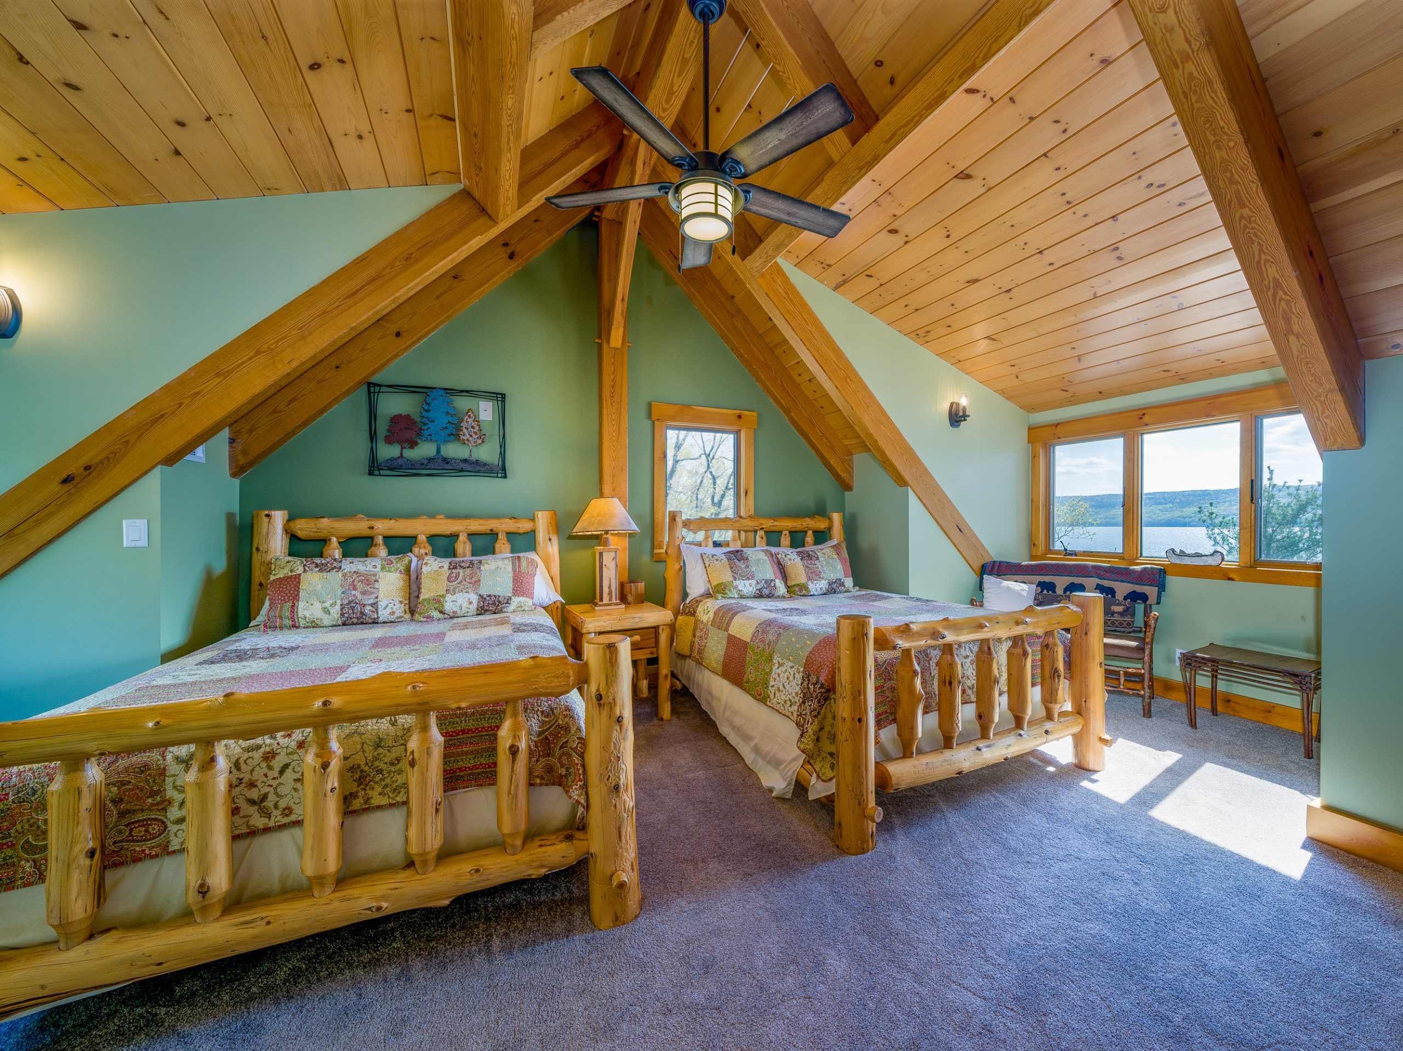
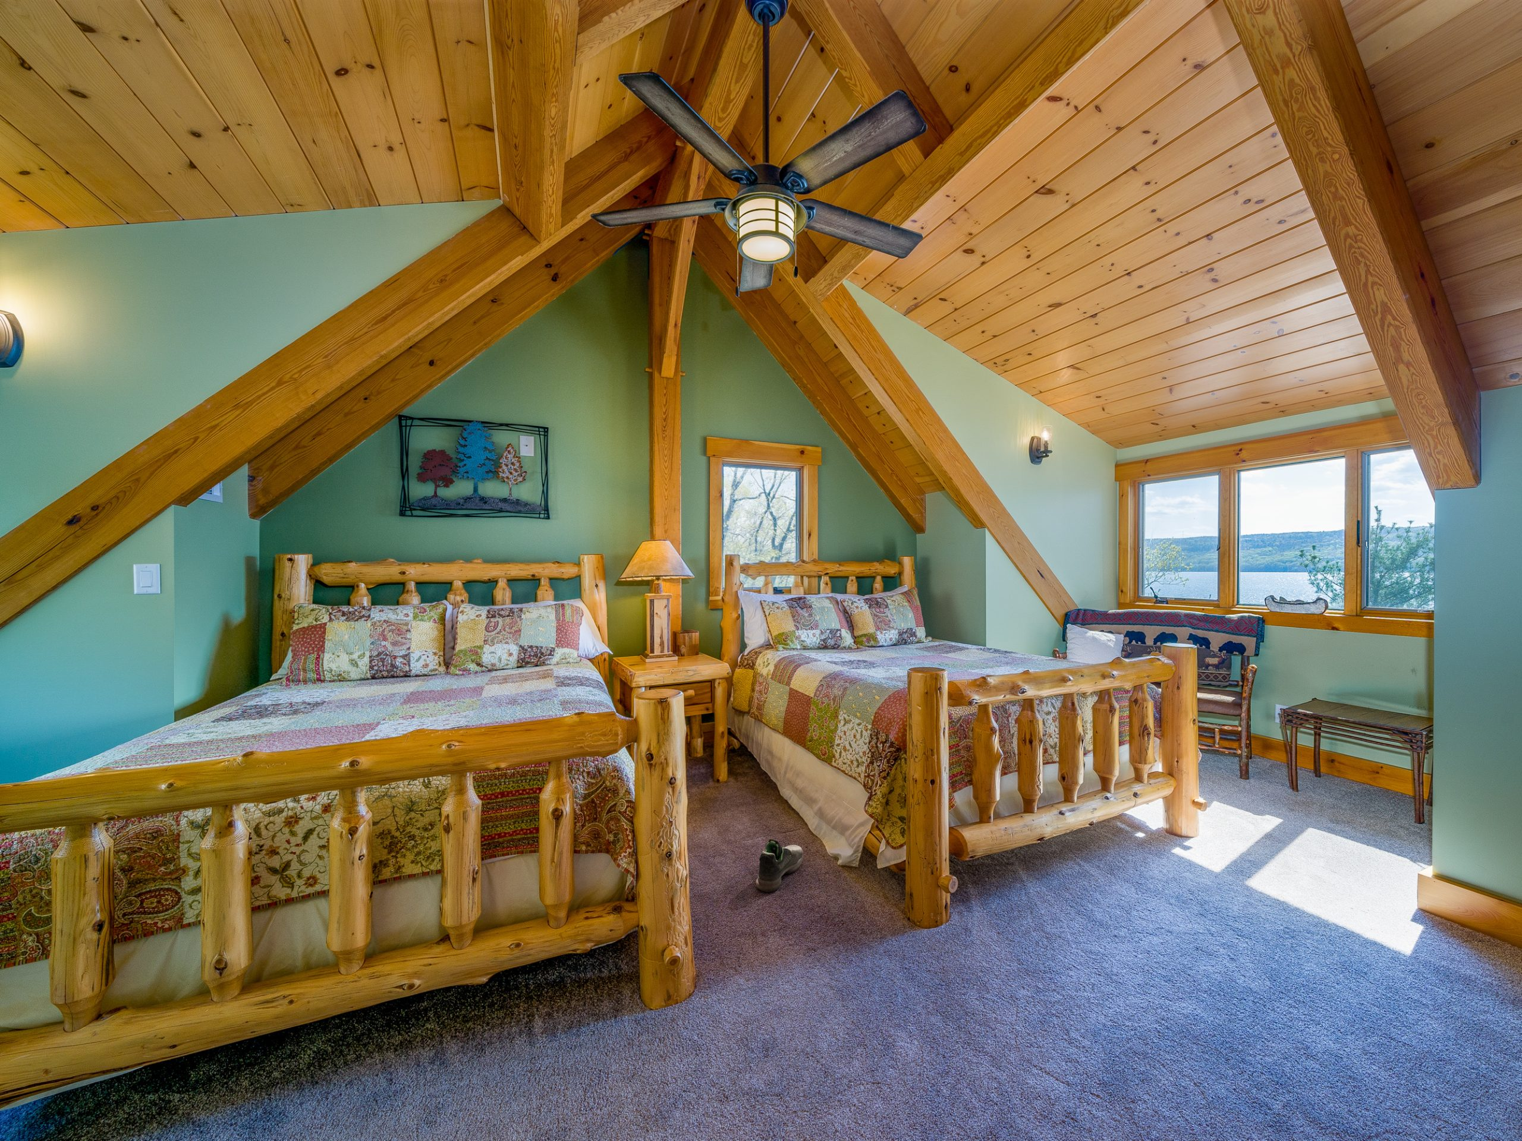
+ shoe (778, 852)
